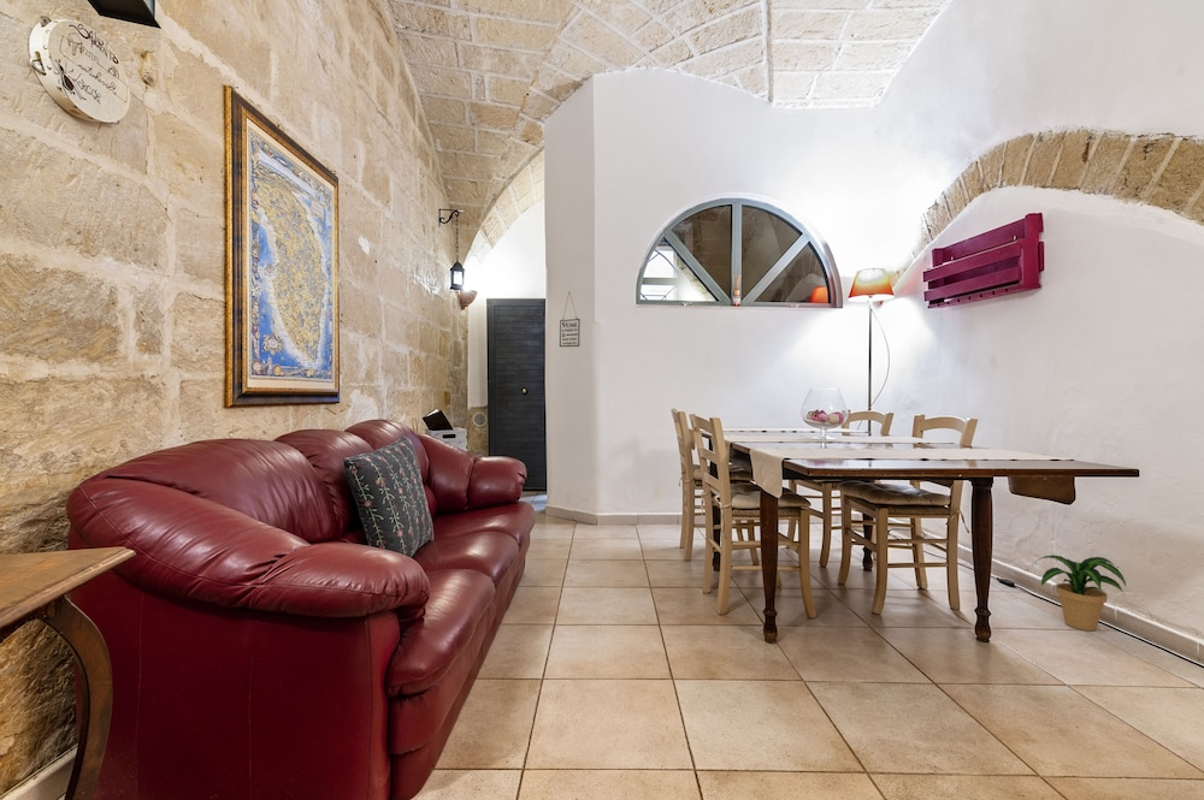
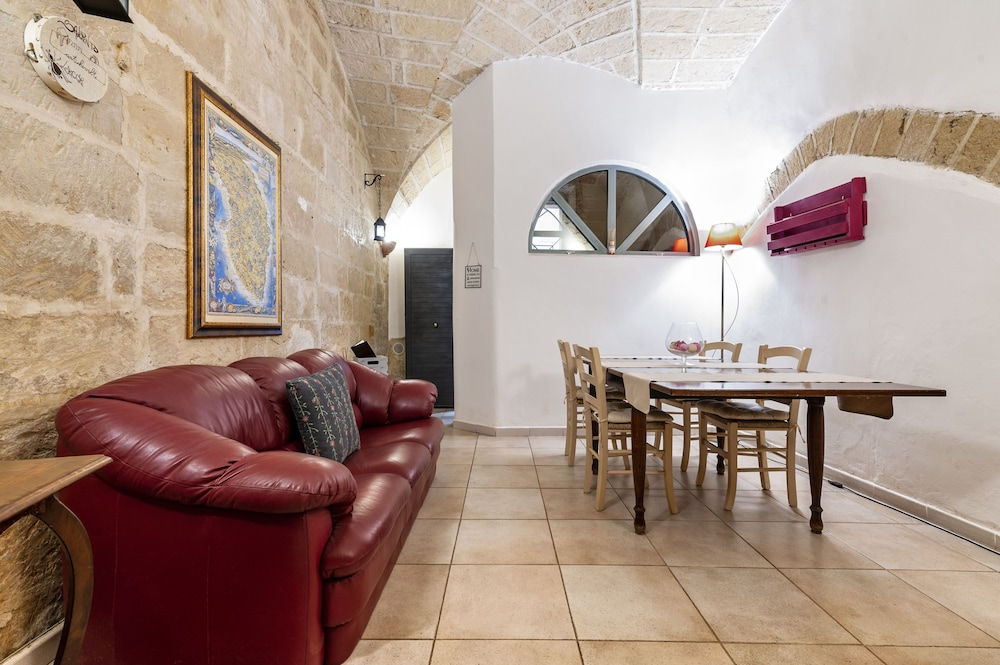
- potted plant (1081, 591)
